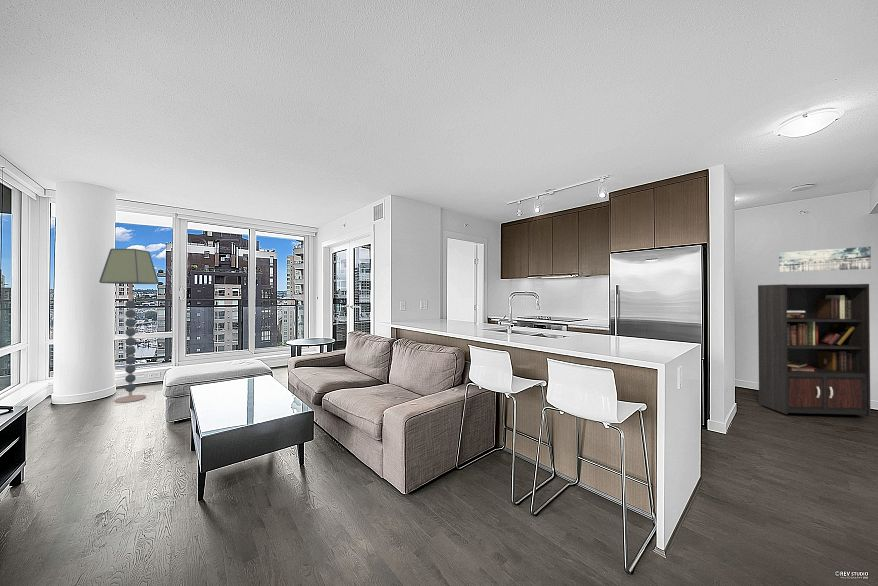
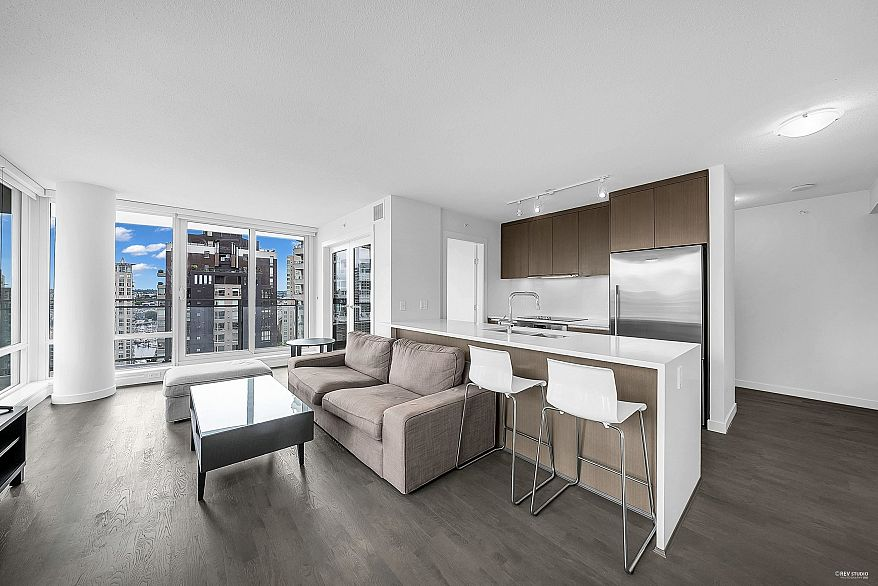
- bookcase (812, 346)
- wall art (821, 260)
- floor lamp (130, 324)
